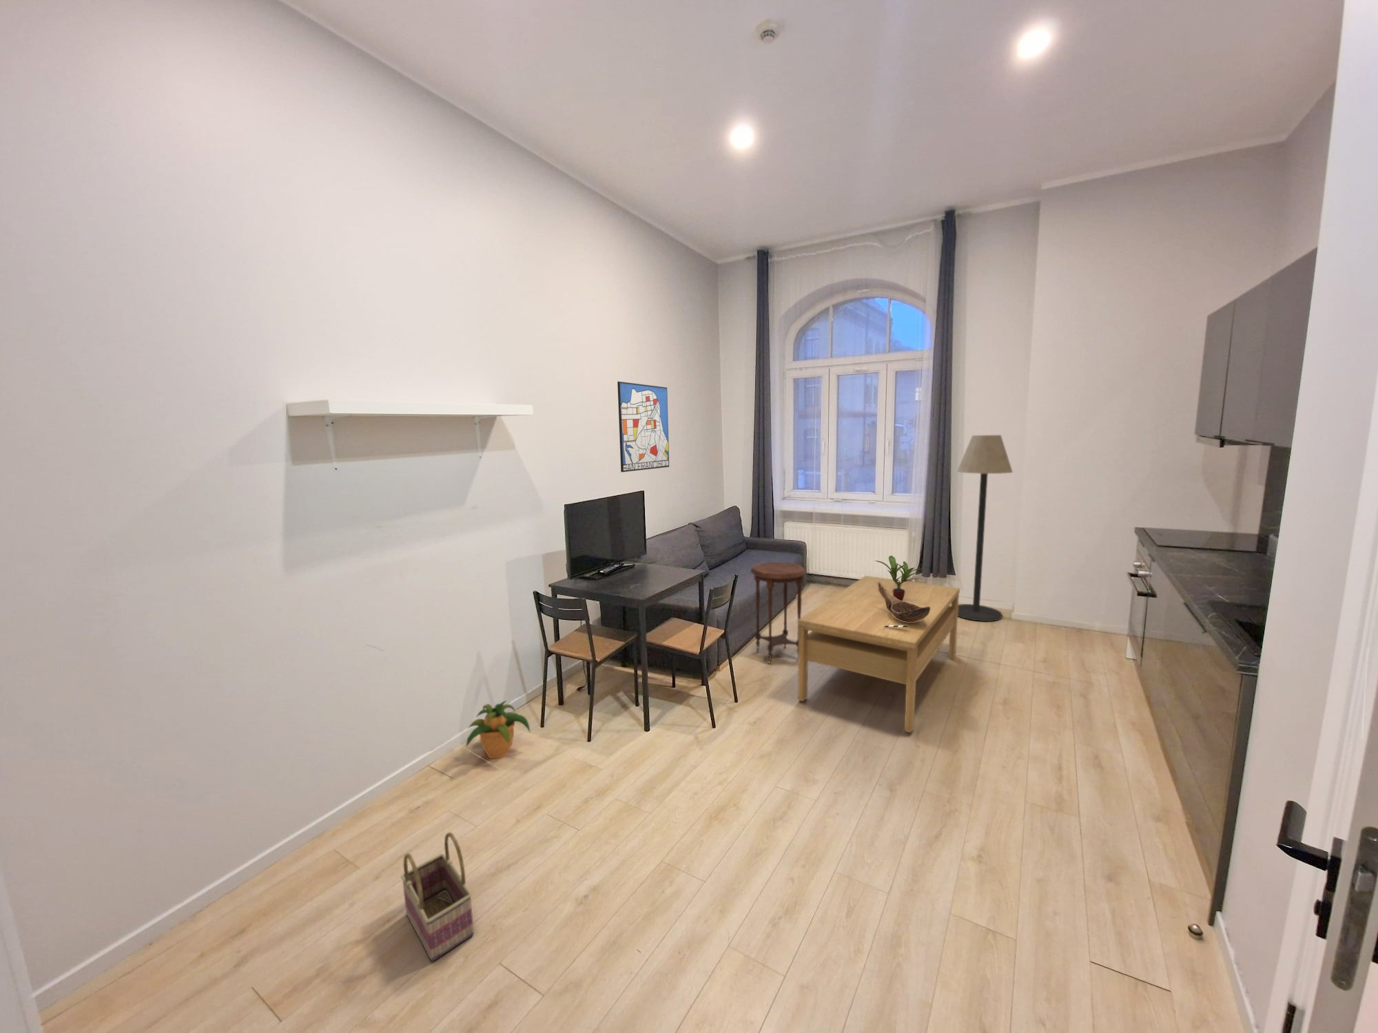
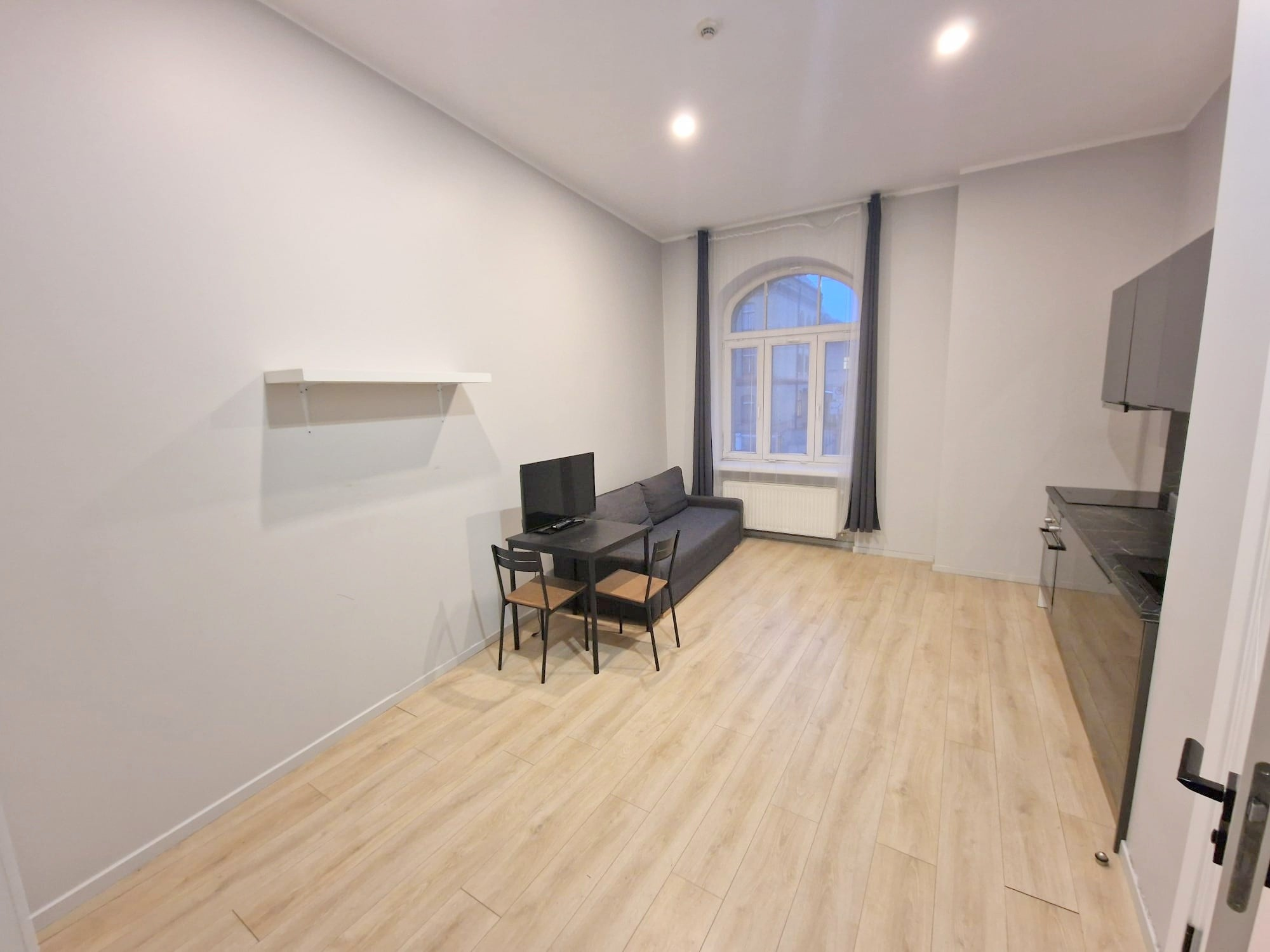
- potted plant (897, 578)
- wall art (645, 426)
- coffee table (884, 640)
- decorative bowl (898, 607)
- side table (771, 612)
- potted plant (493, 729)
- floor lamp (981, 526)
- basket (435, 885)
